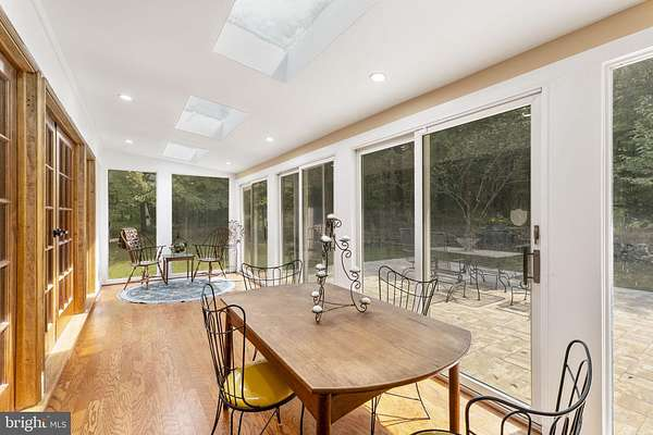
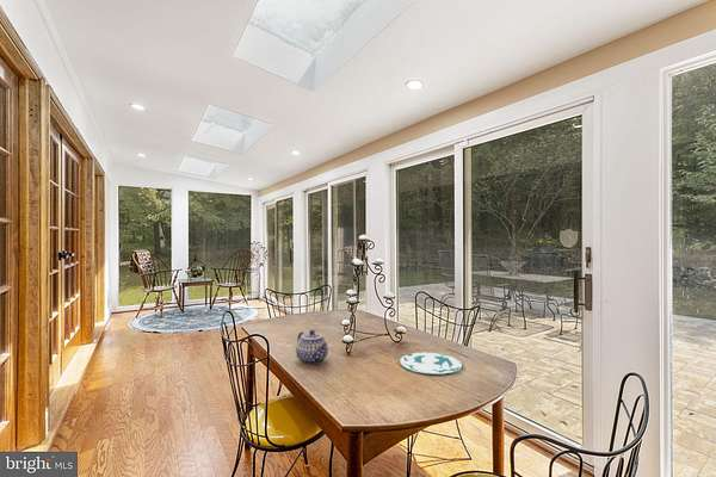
+ plate (430, 359)
+ teapot (311, 345)
